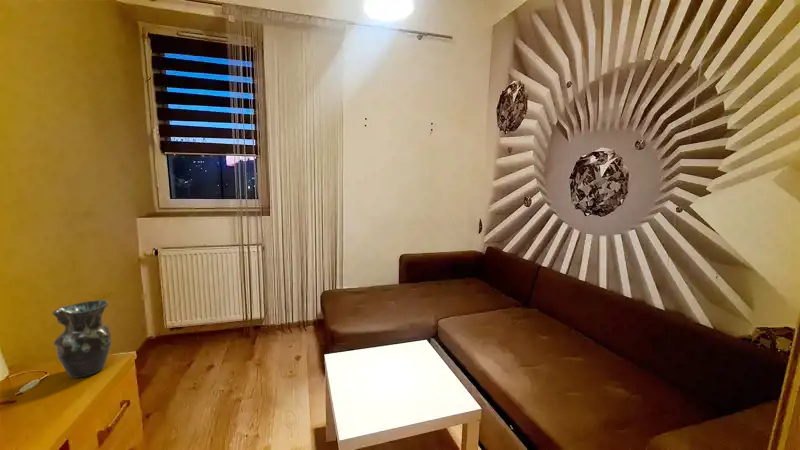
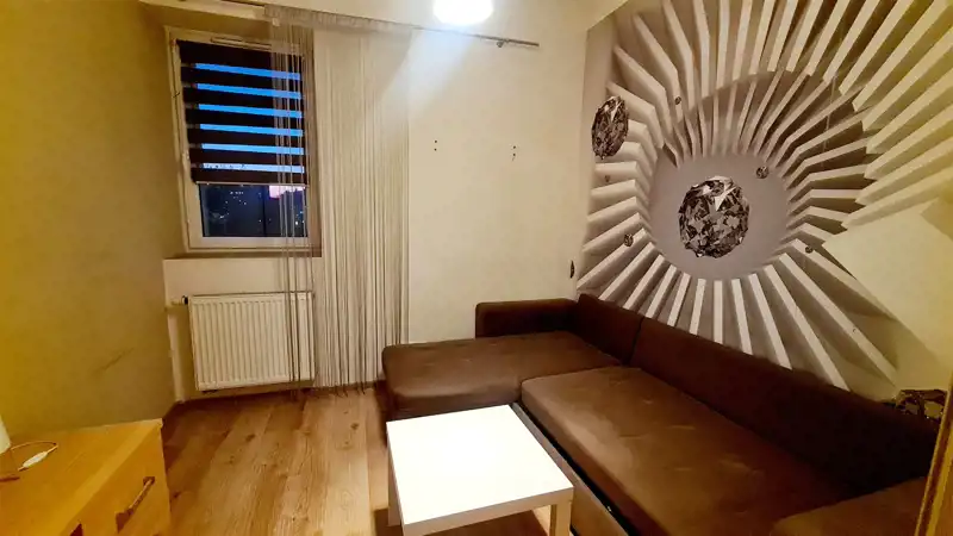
- vase (85, 338)
